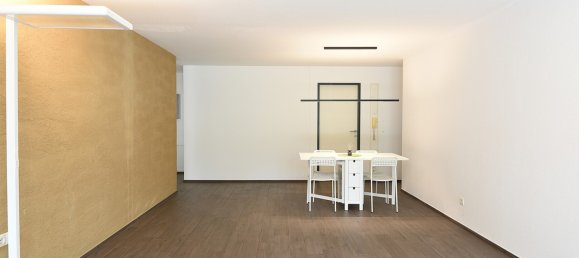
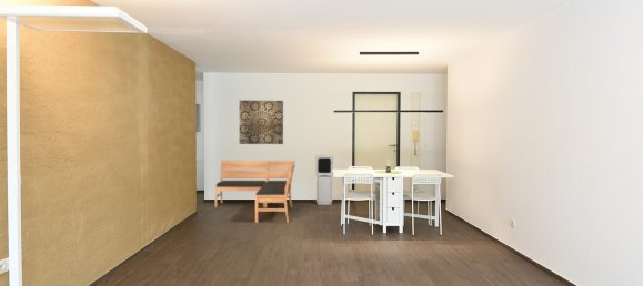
+ bench (251, 187)
+ air purifier (323, 178)
+ wall art (261, 122)
